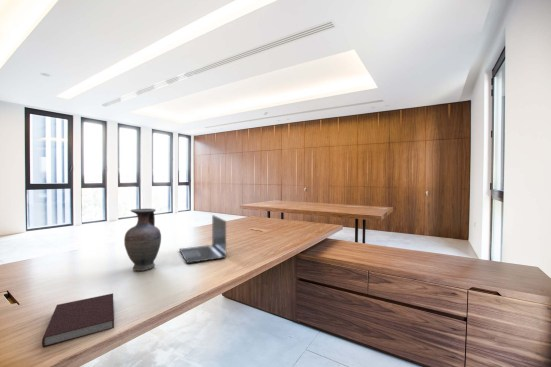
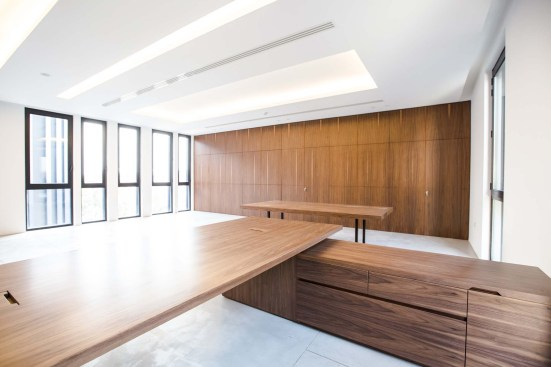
- notebook (83, 315)
- laptop (201, 246)
- vase (143, 238)
